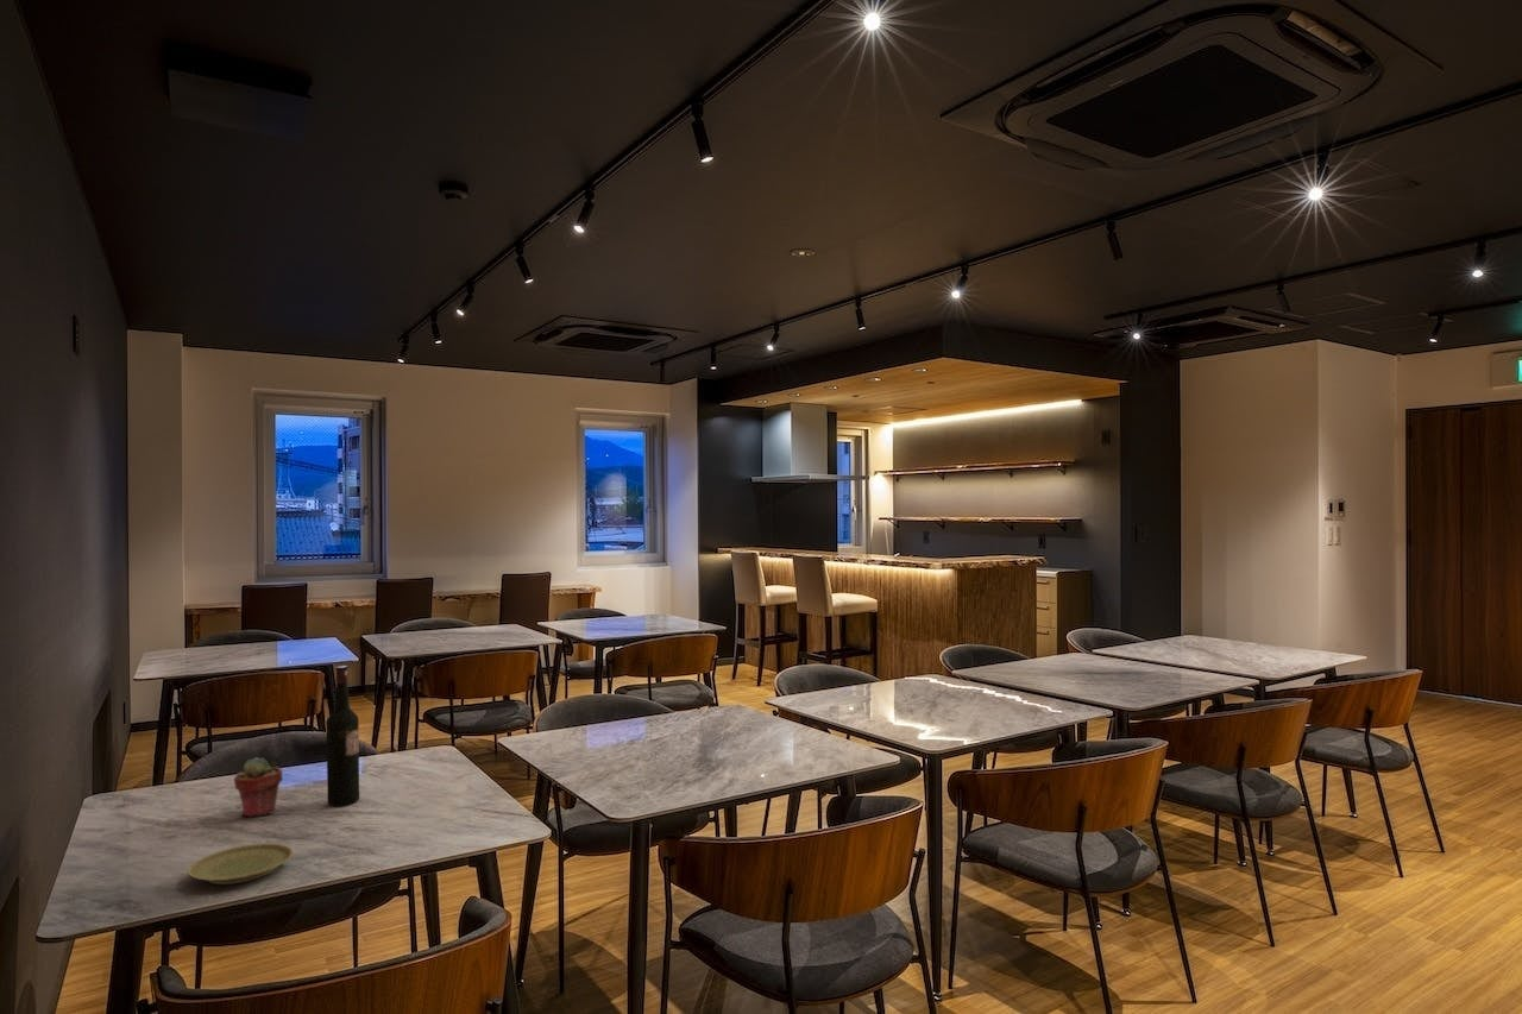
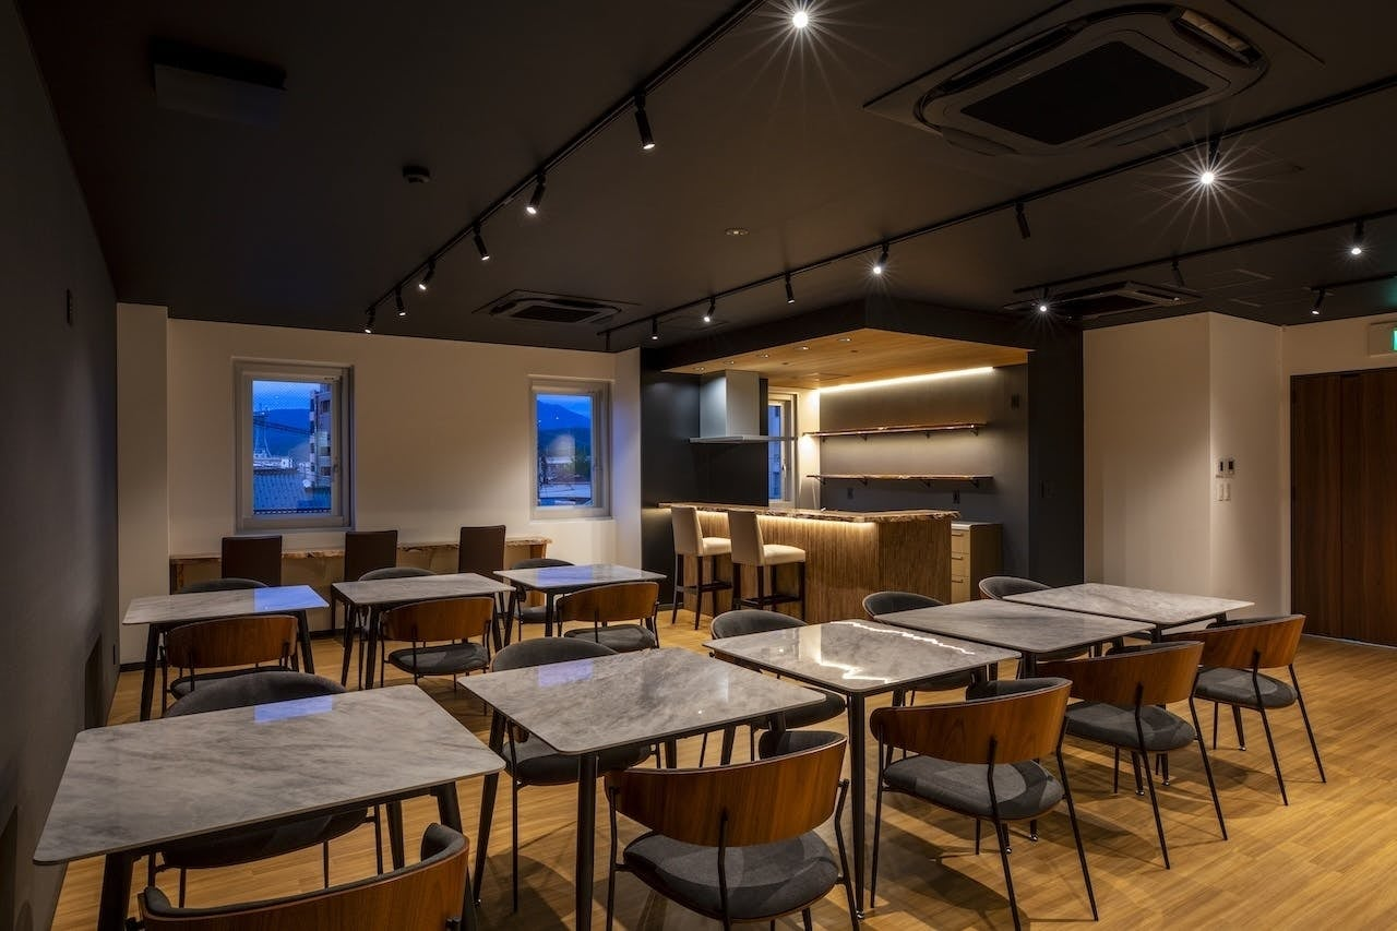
- plate (241, 865)
- wine bottle (342, 733)
- potted succulent (258, 785)
